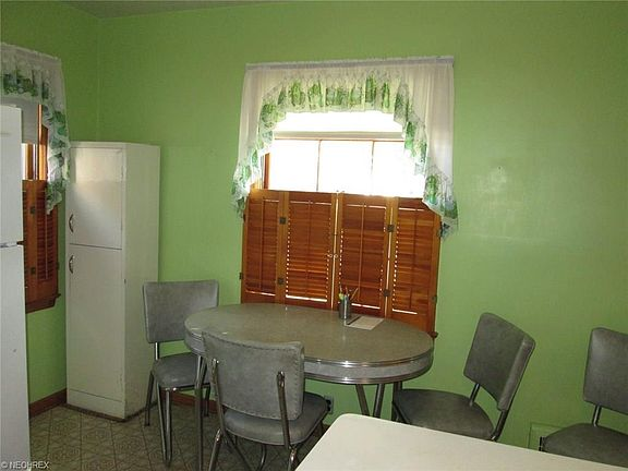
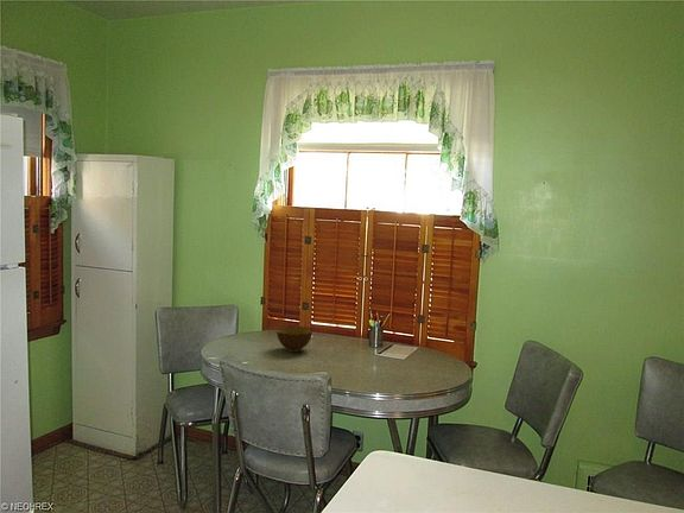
+ bowl (293, 340)
